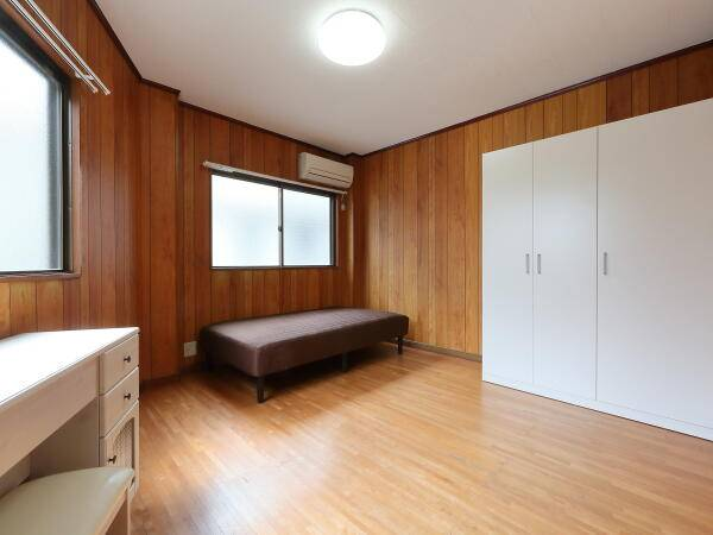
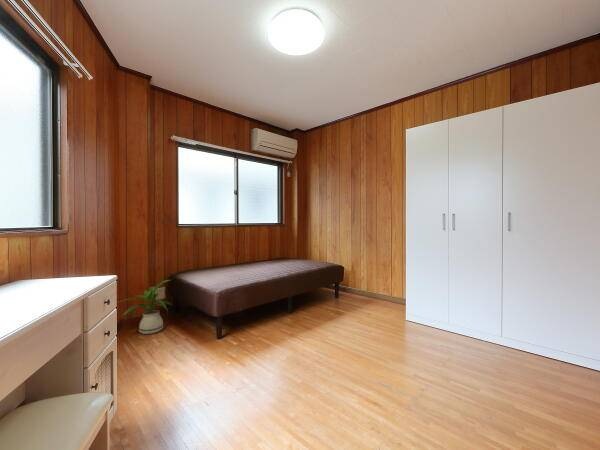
+ house plant (146, 306)
